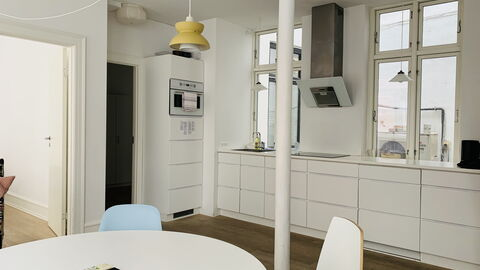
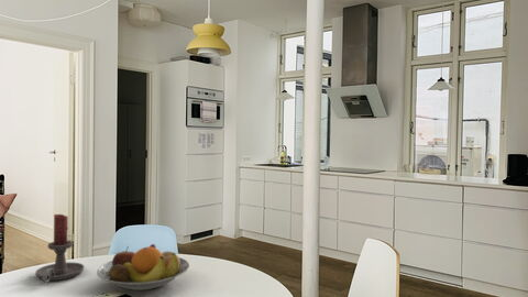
+ candle holder (57, 245)
+ fruit bowl (144, 263)
